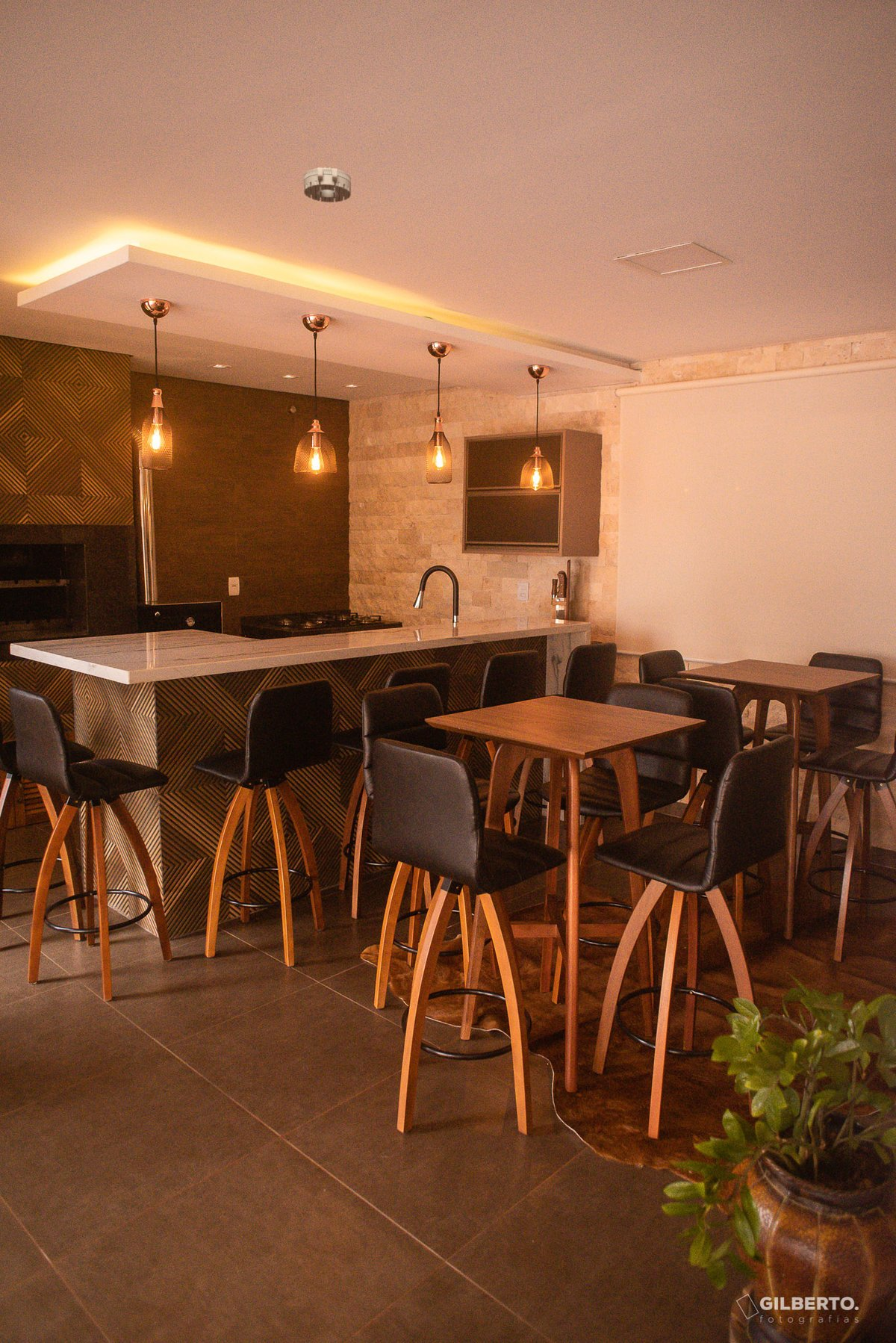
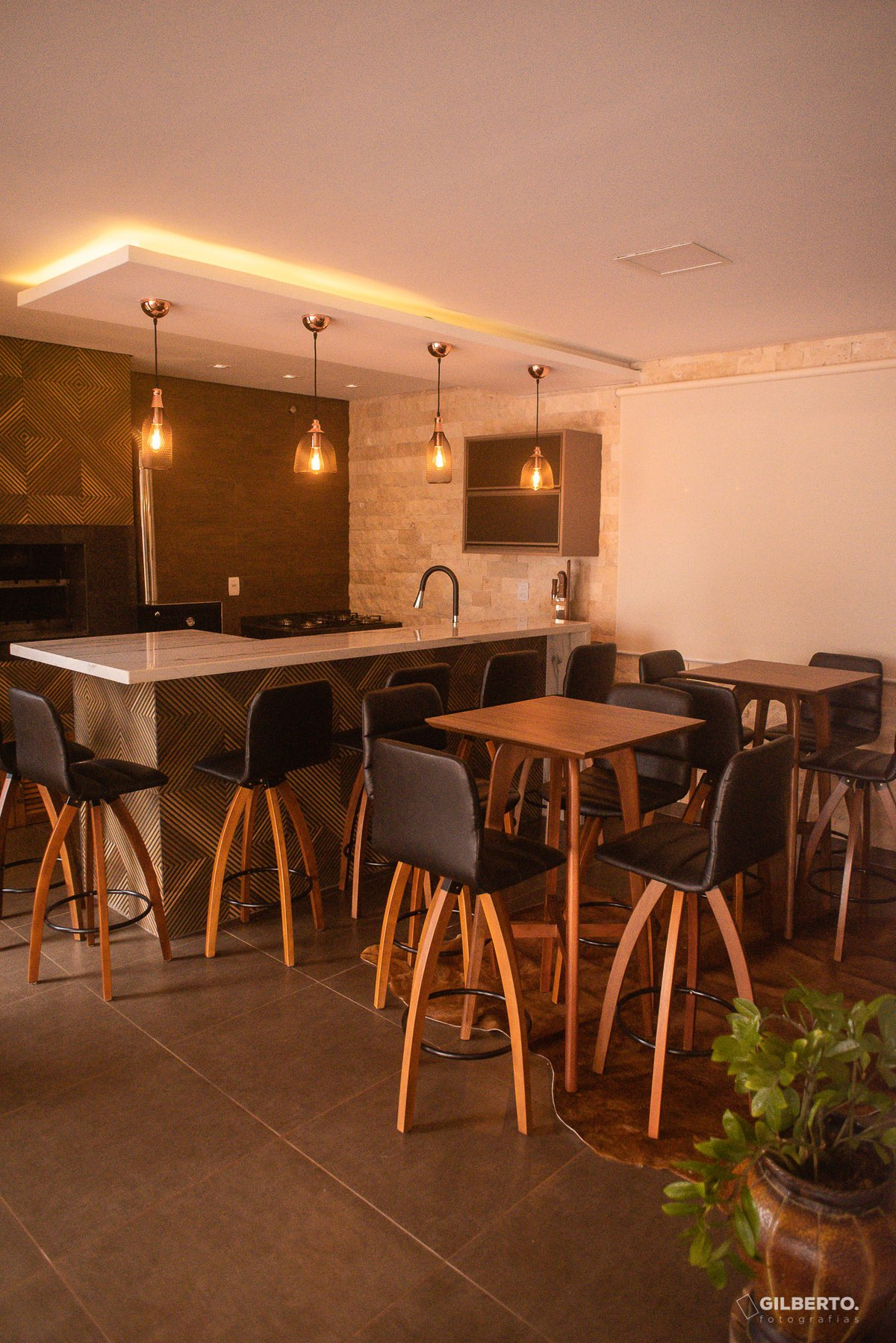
- smoke detector (327, 184)
